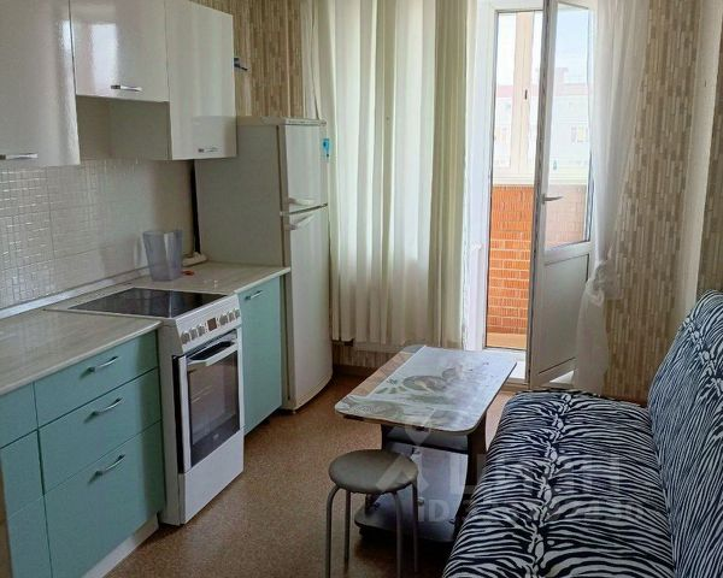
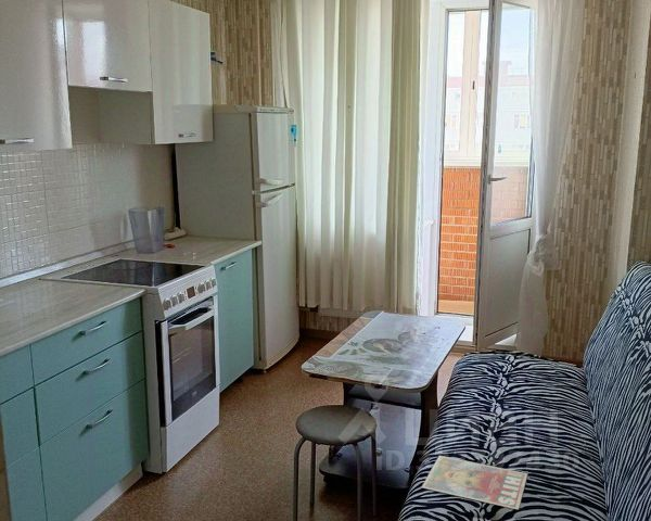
+ magazine (475, 480)
